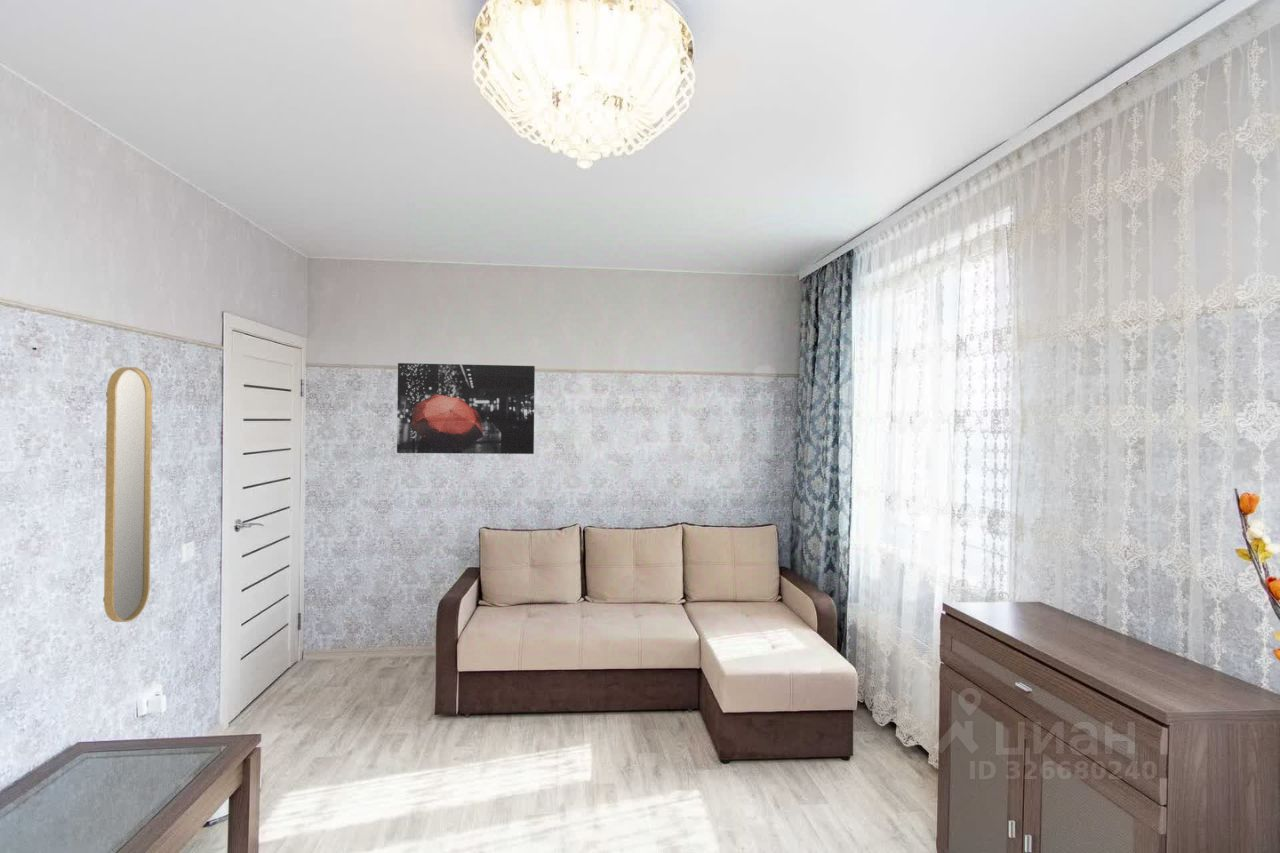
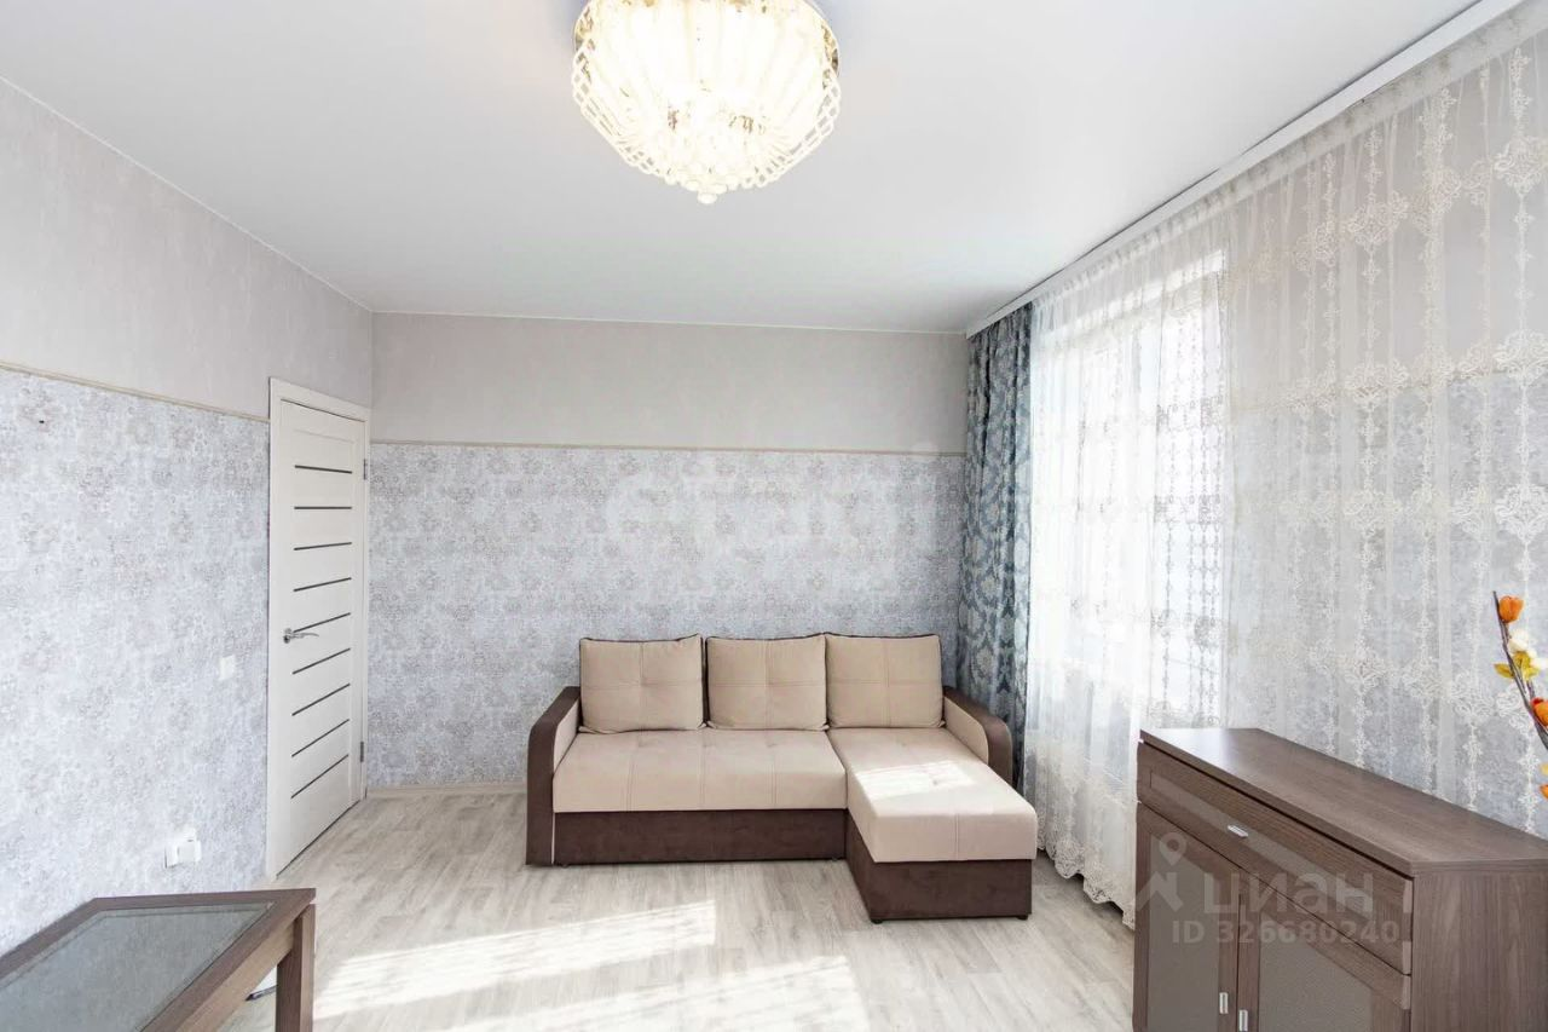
- wall art (466, 409)
- home mirror (128, 493)
